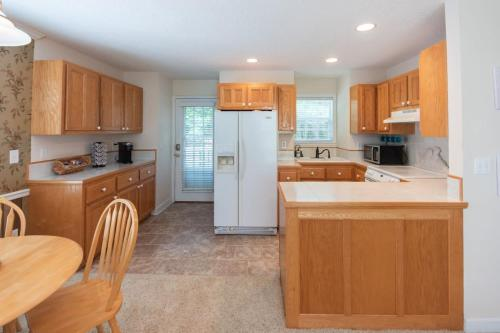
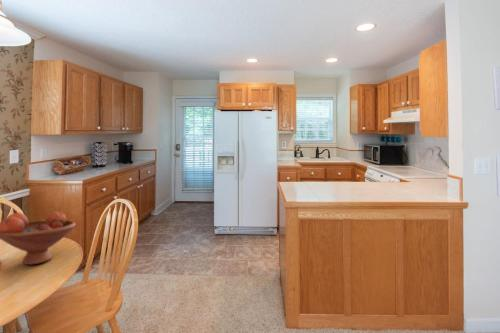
+ fruit bowl (37, 237)
